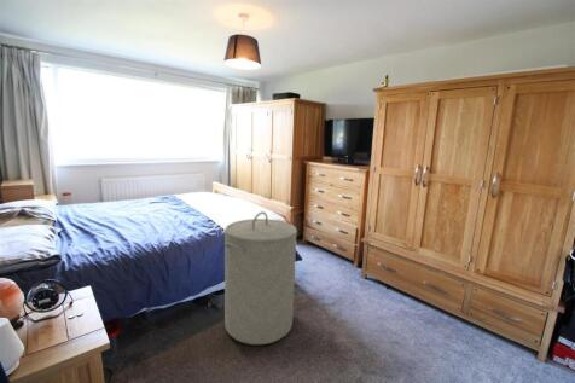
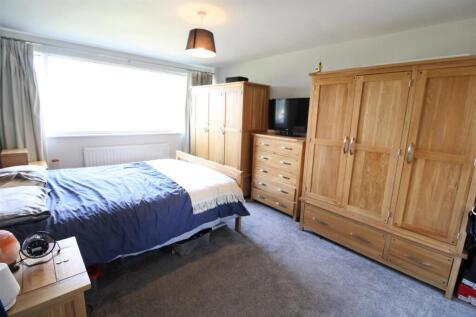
- laundry hamper (260, 268)
